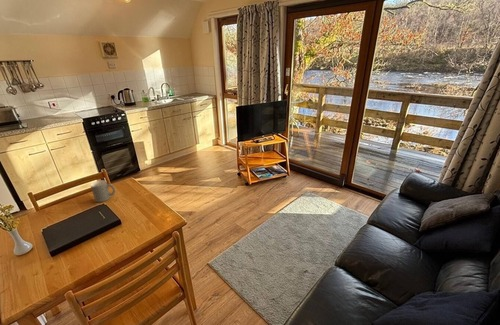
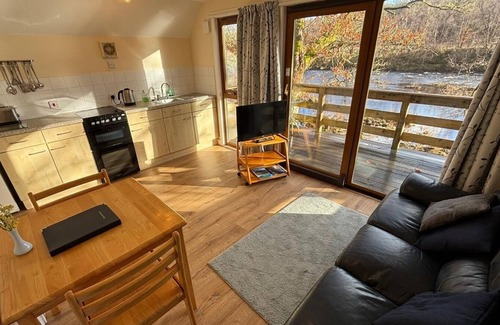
- mug (104, 190)
